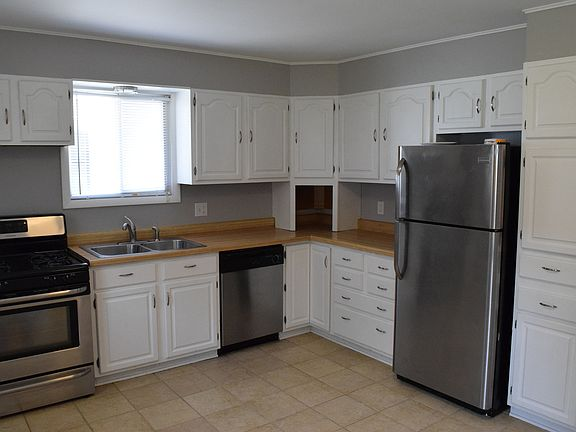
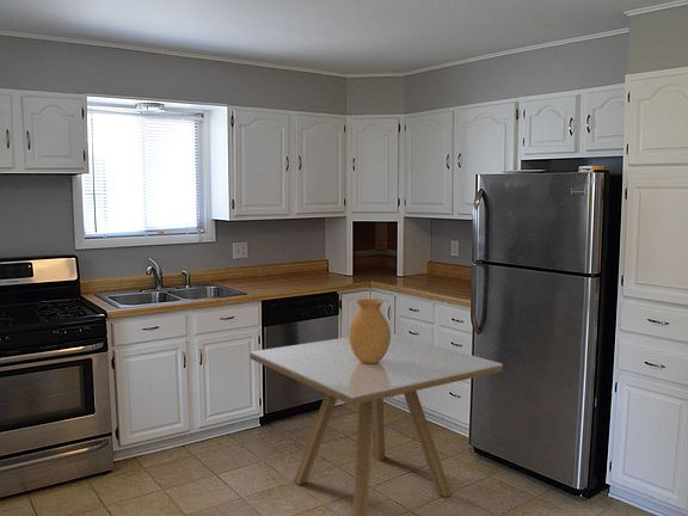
+ vase (369, 331)
+ dining table (370, 423)
